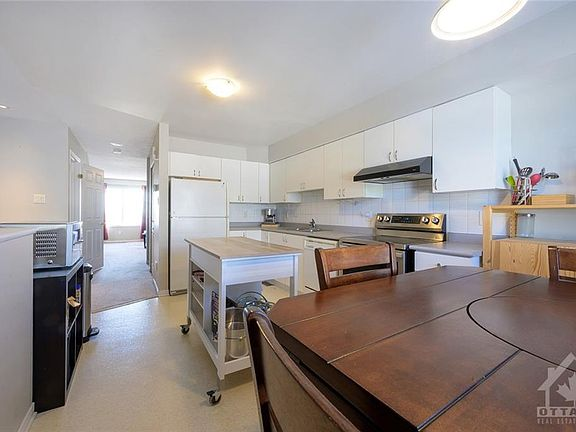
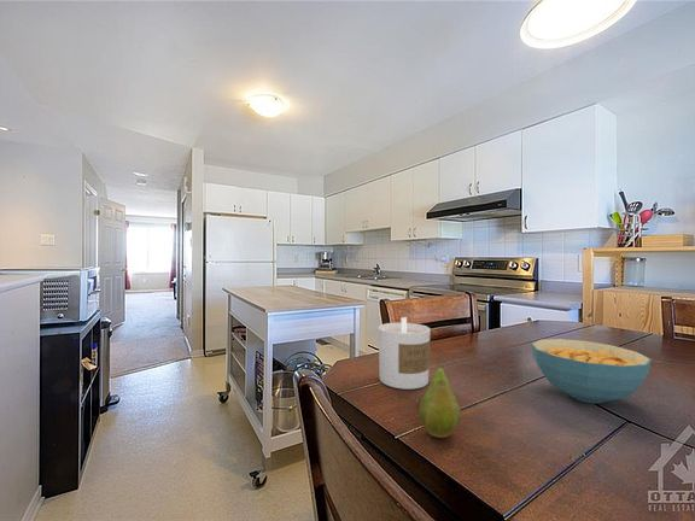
+ cereal bowl (585, 373)
+ candle (403, 349)
+ fruit (438, 398)
